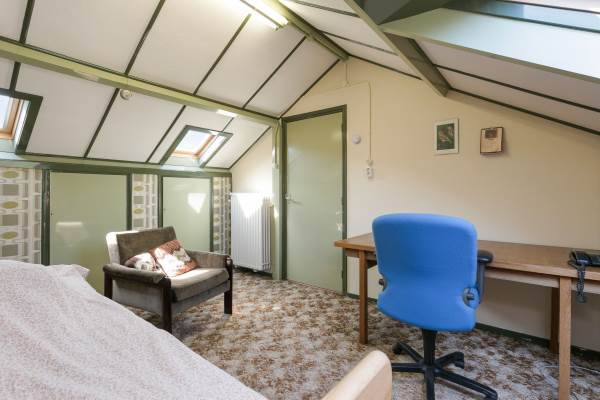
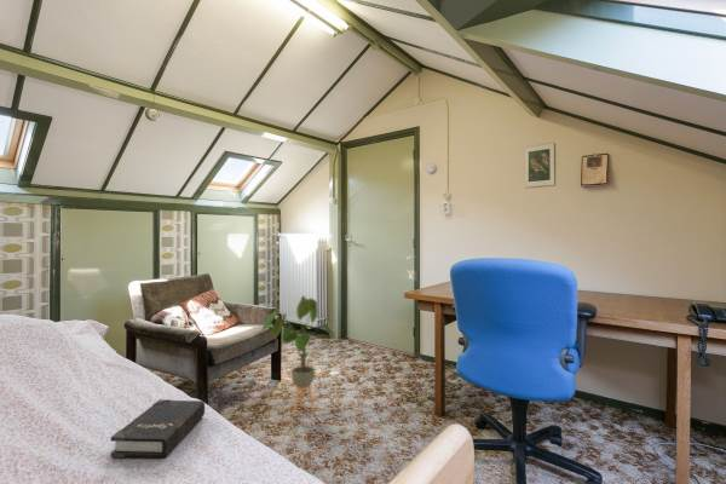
+ house plant (298, 352)
+ hardback book (162, 425)
